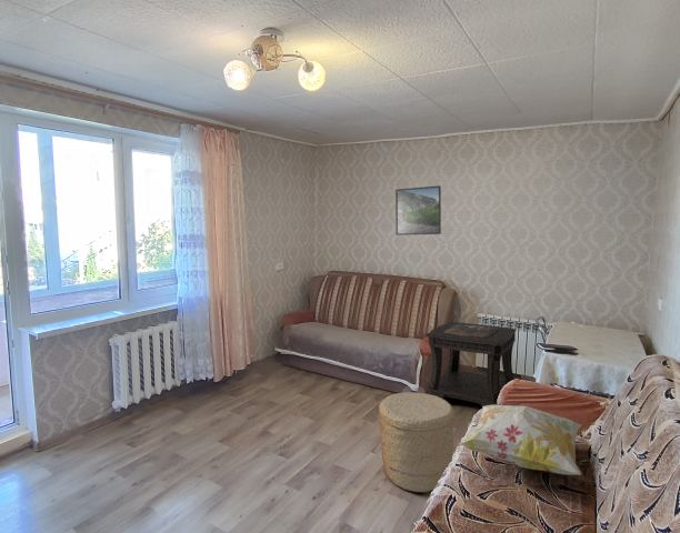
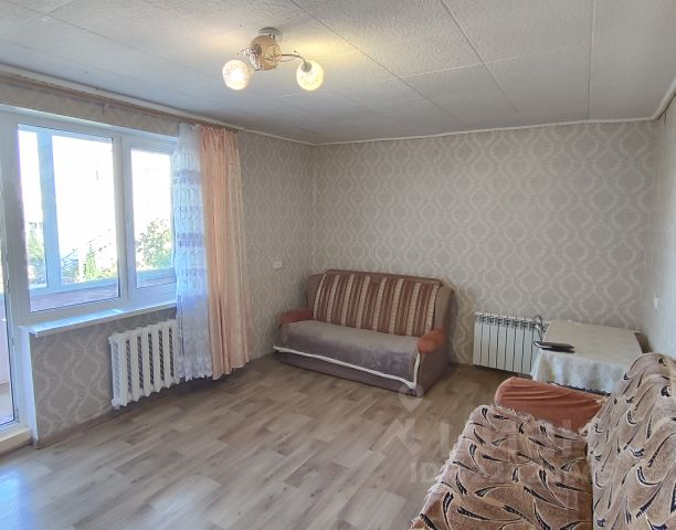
- side table (470, 372)
- decorative pillow (522, 434)
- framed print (417, 211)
- woven basket (416, 439)
